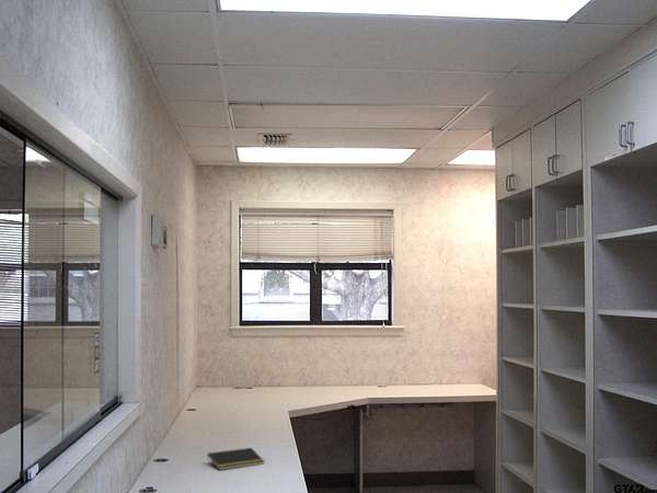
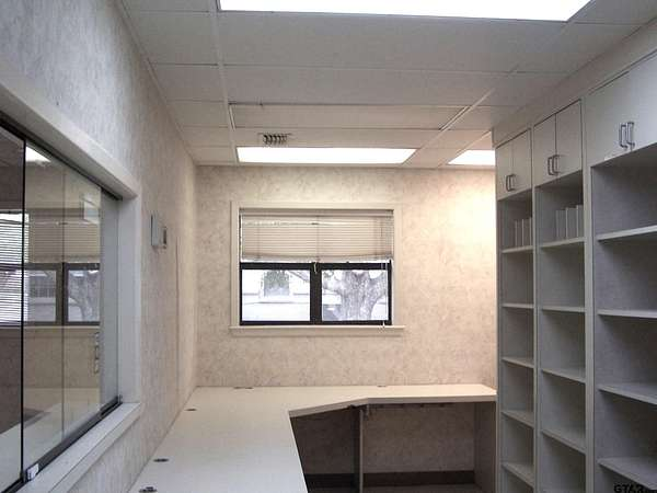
- notepad (235, 458)
